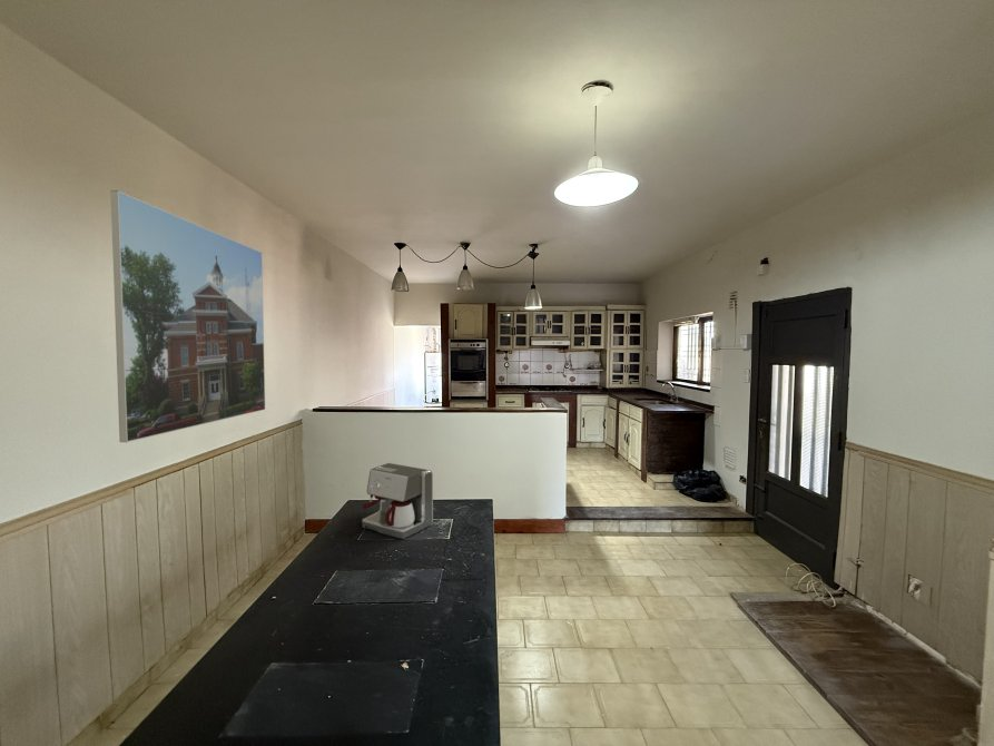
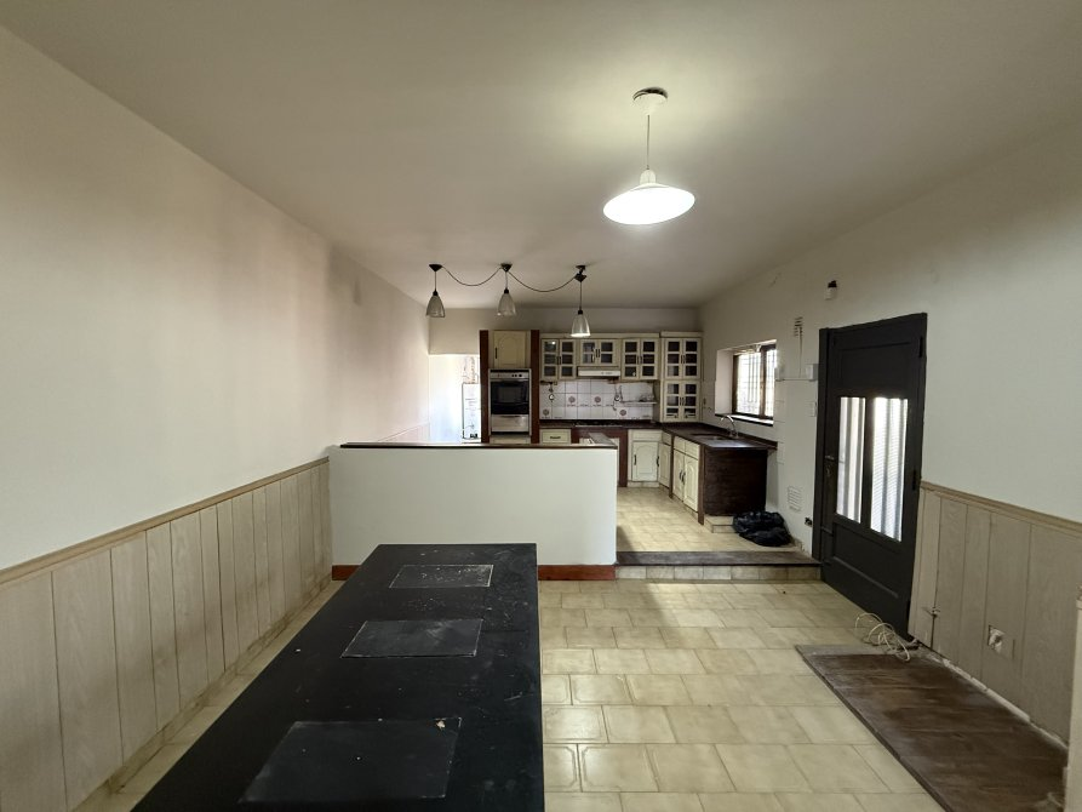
- coffee maker (397, 497)
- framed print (206, 326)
